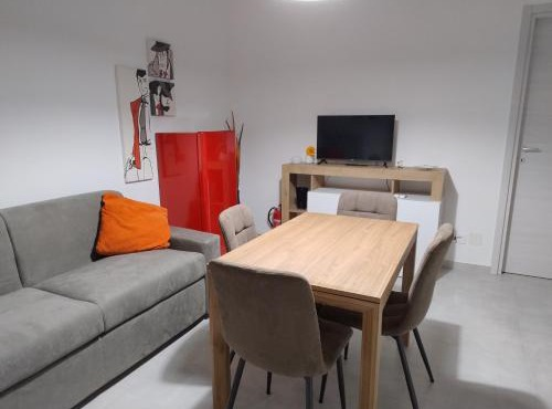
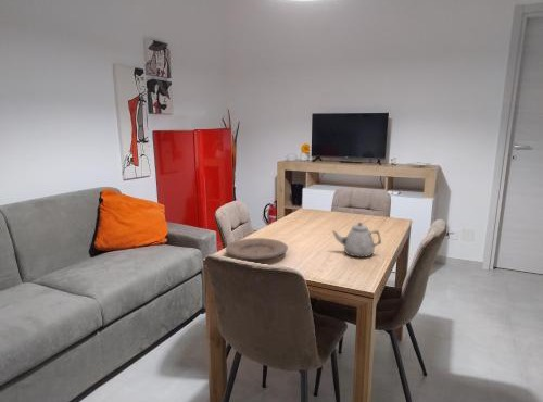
+ plate (256, 250)
+ teapot (356, 237)
